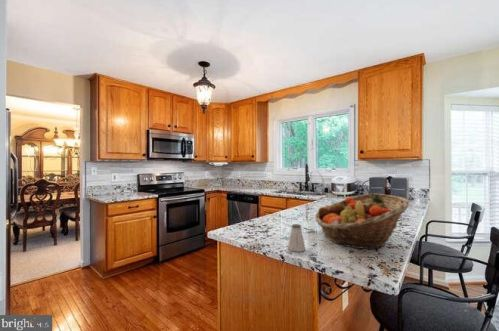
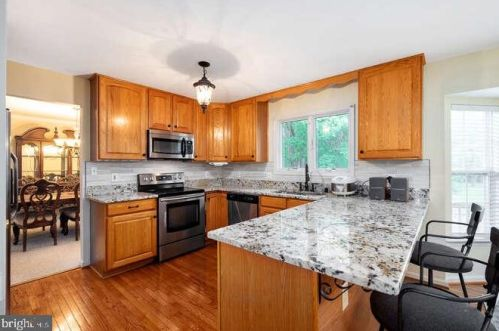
- fruit basket (357, 216)
- saltshaker (296, 236)
